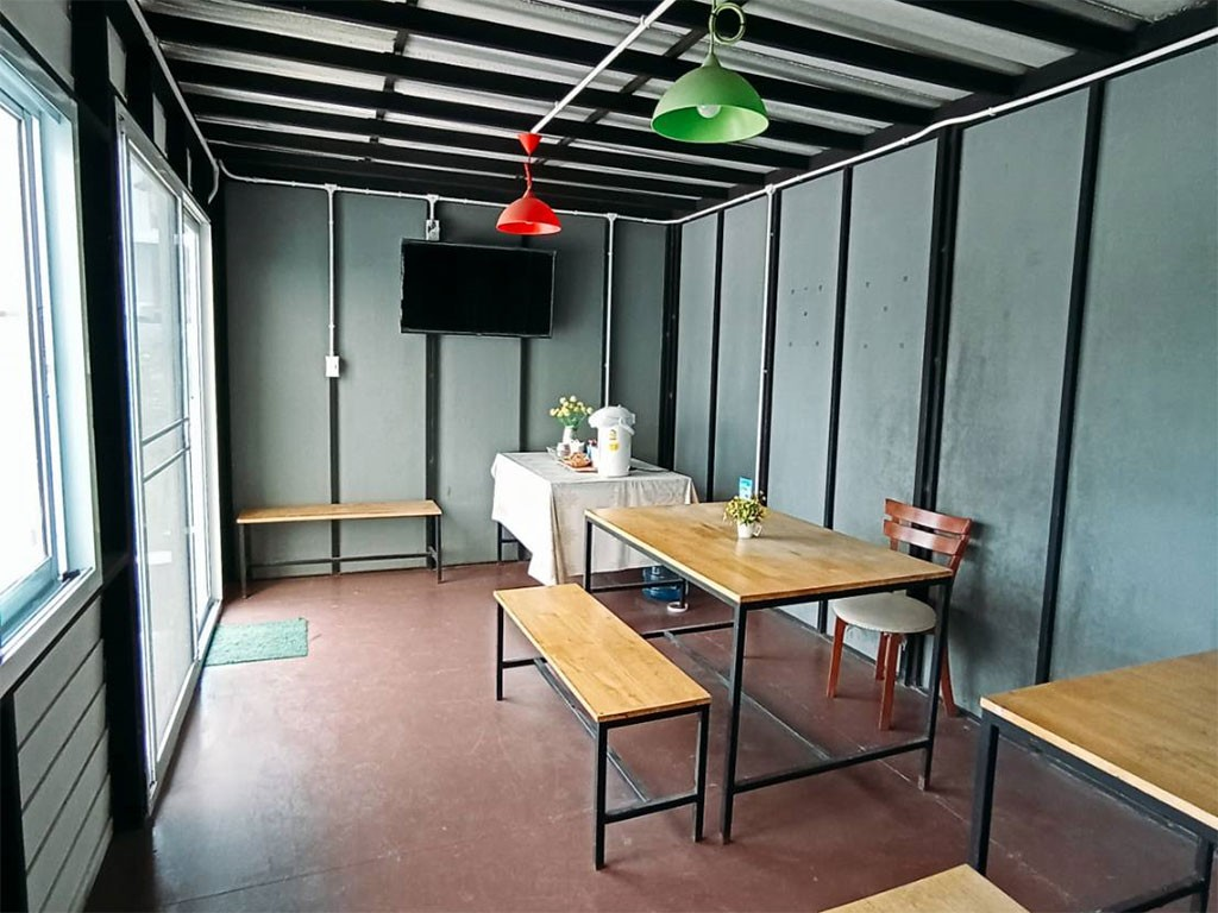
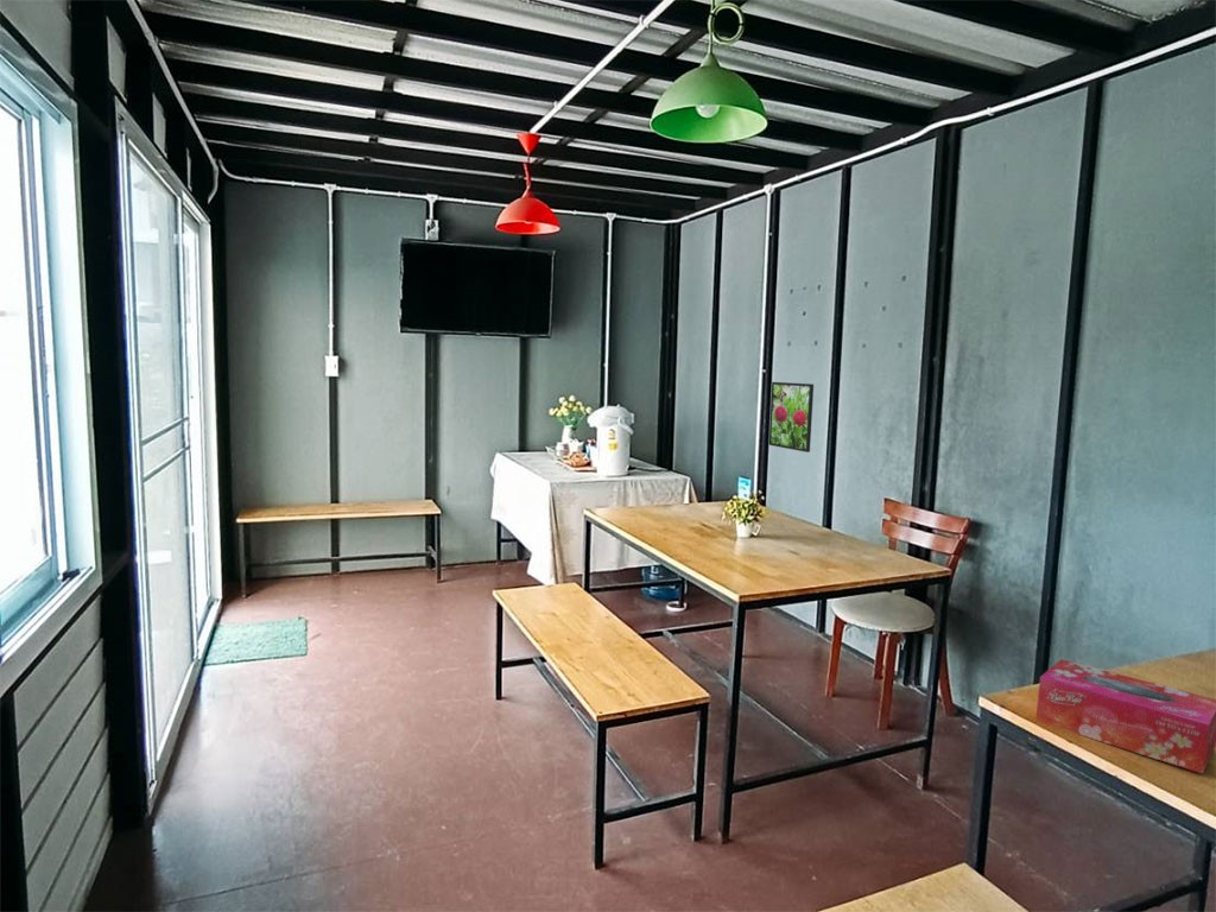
+ tissue box (1125, 710)
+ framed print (790, 416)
